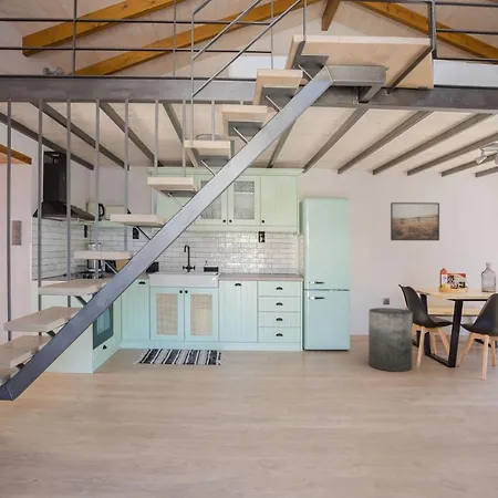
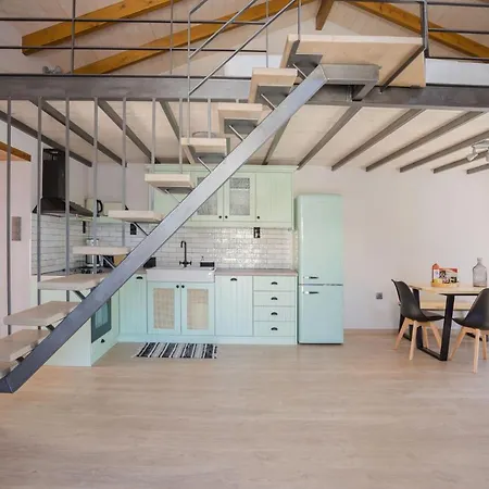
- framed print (415, 221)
- trash can (390, 338)
